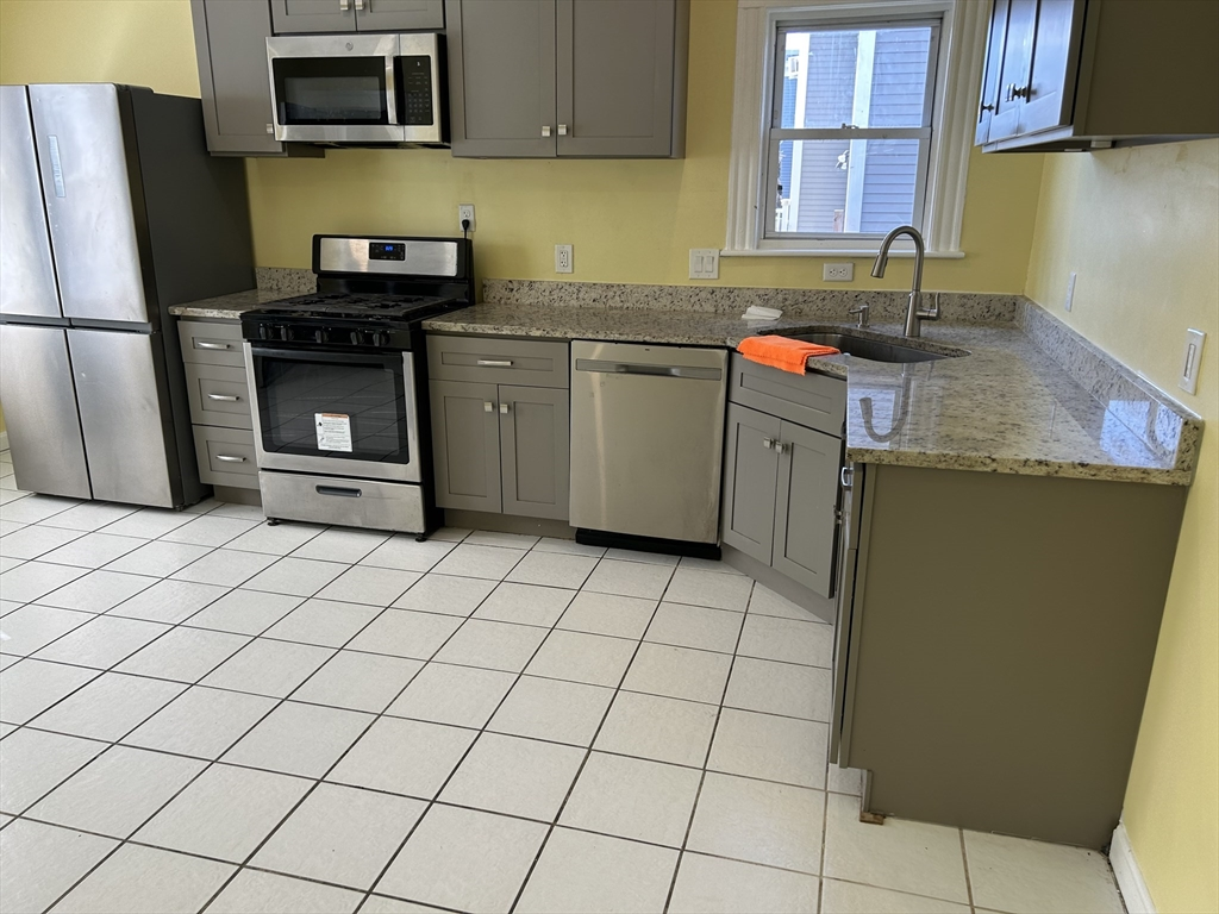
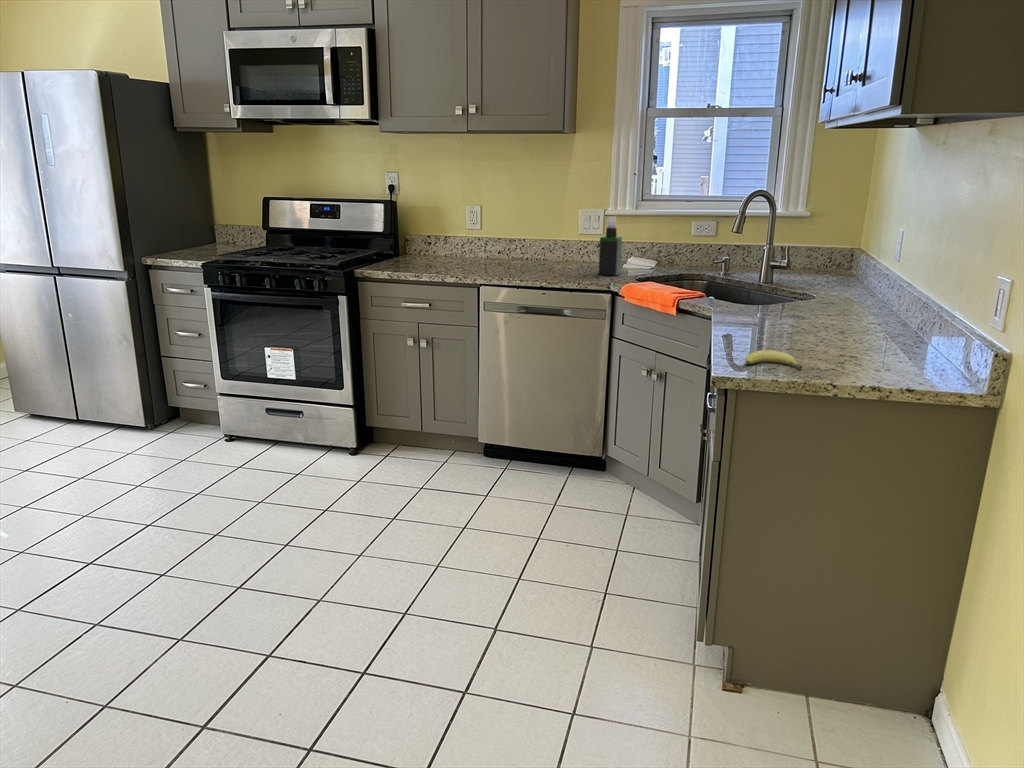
+ fruit (773, 358)
+ spray bottle (610, 245)
